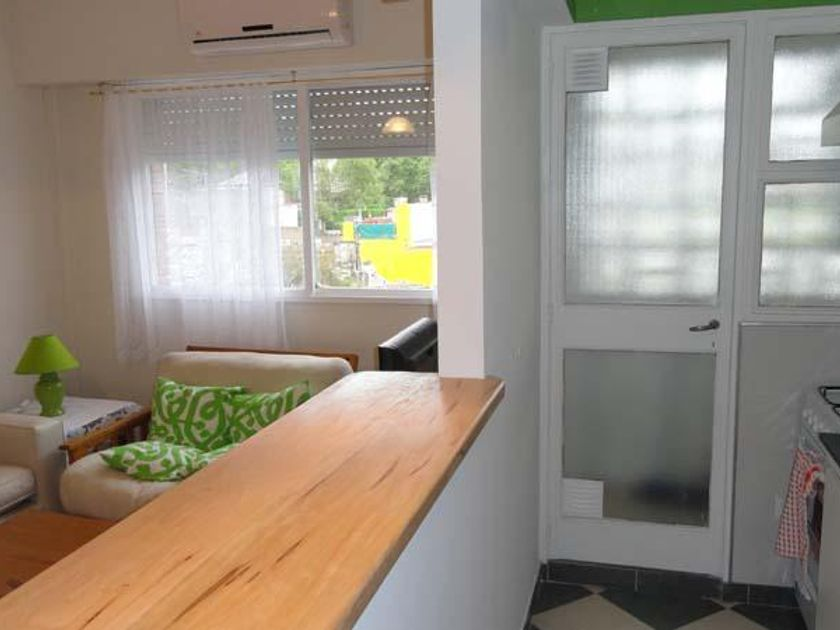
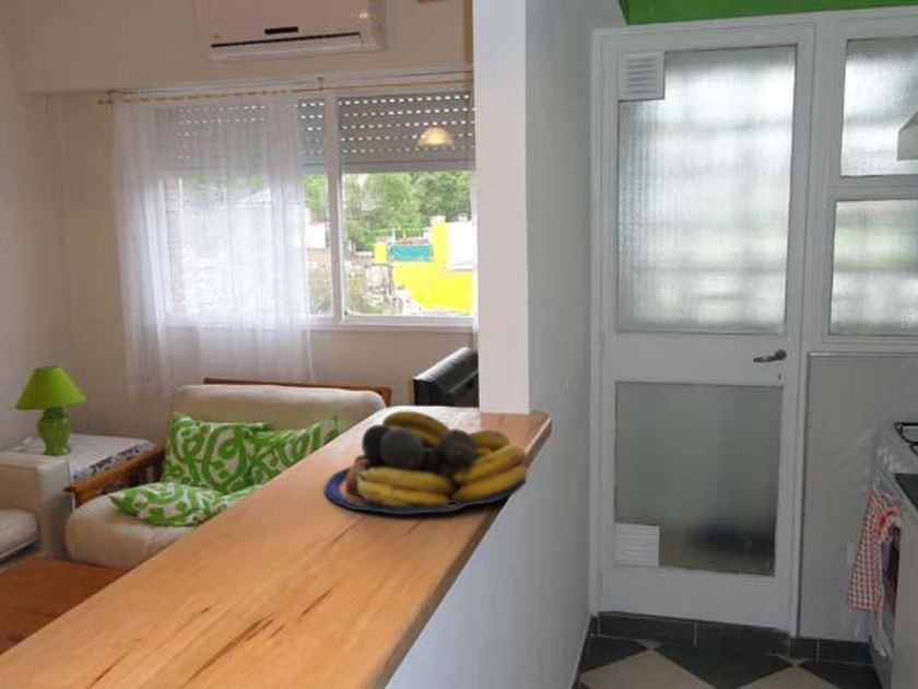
+ fruit bowl (424, 448)
